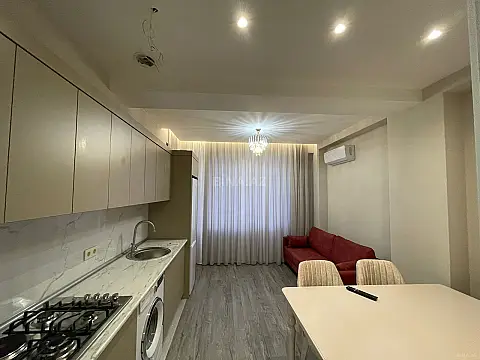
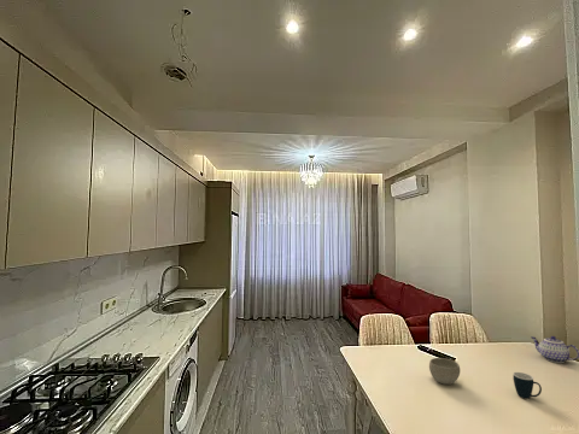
+ teapot (554, 347)
+ mug (527, 387)
+ bowl (444, 371)
